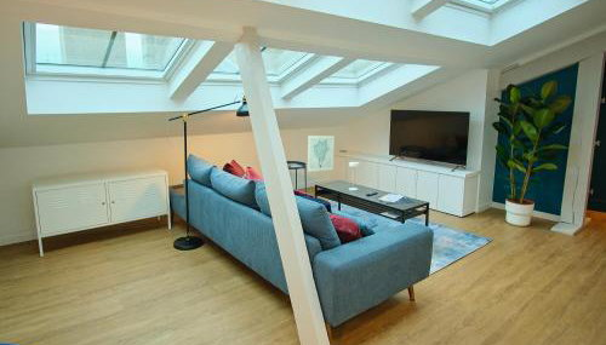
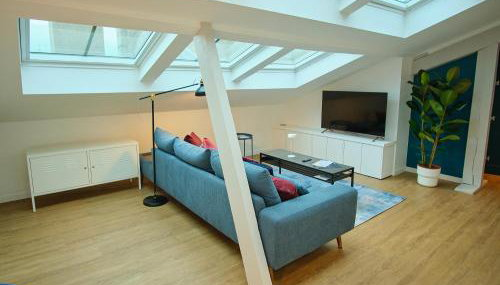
- wall art (321, 153)
